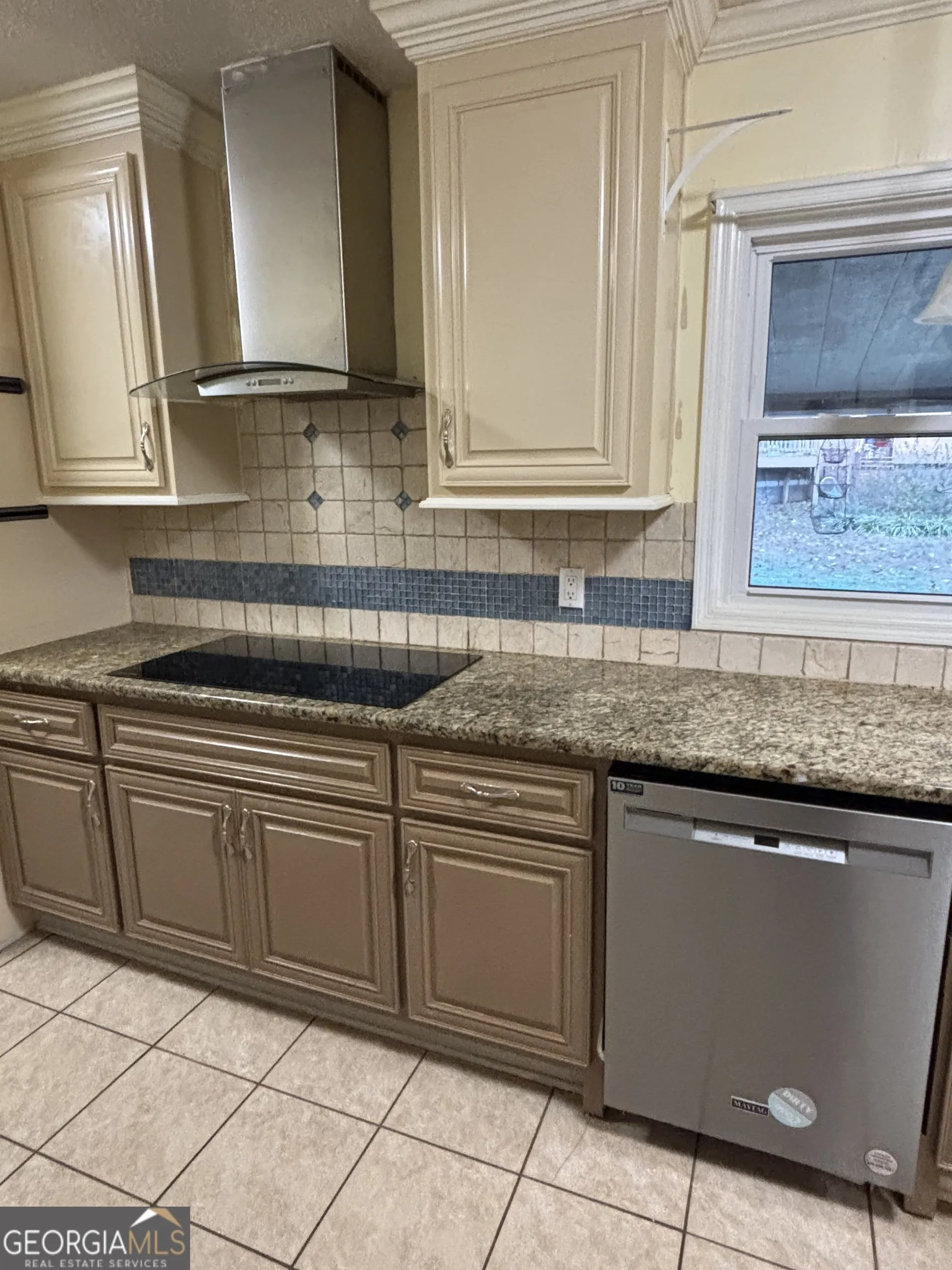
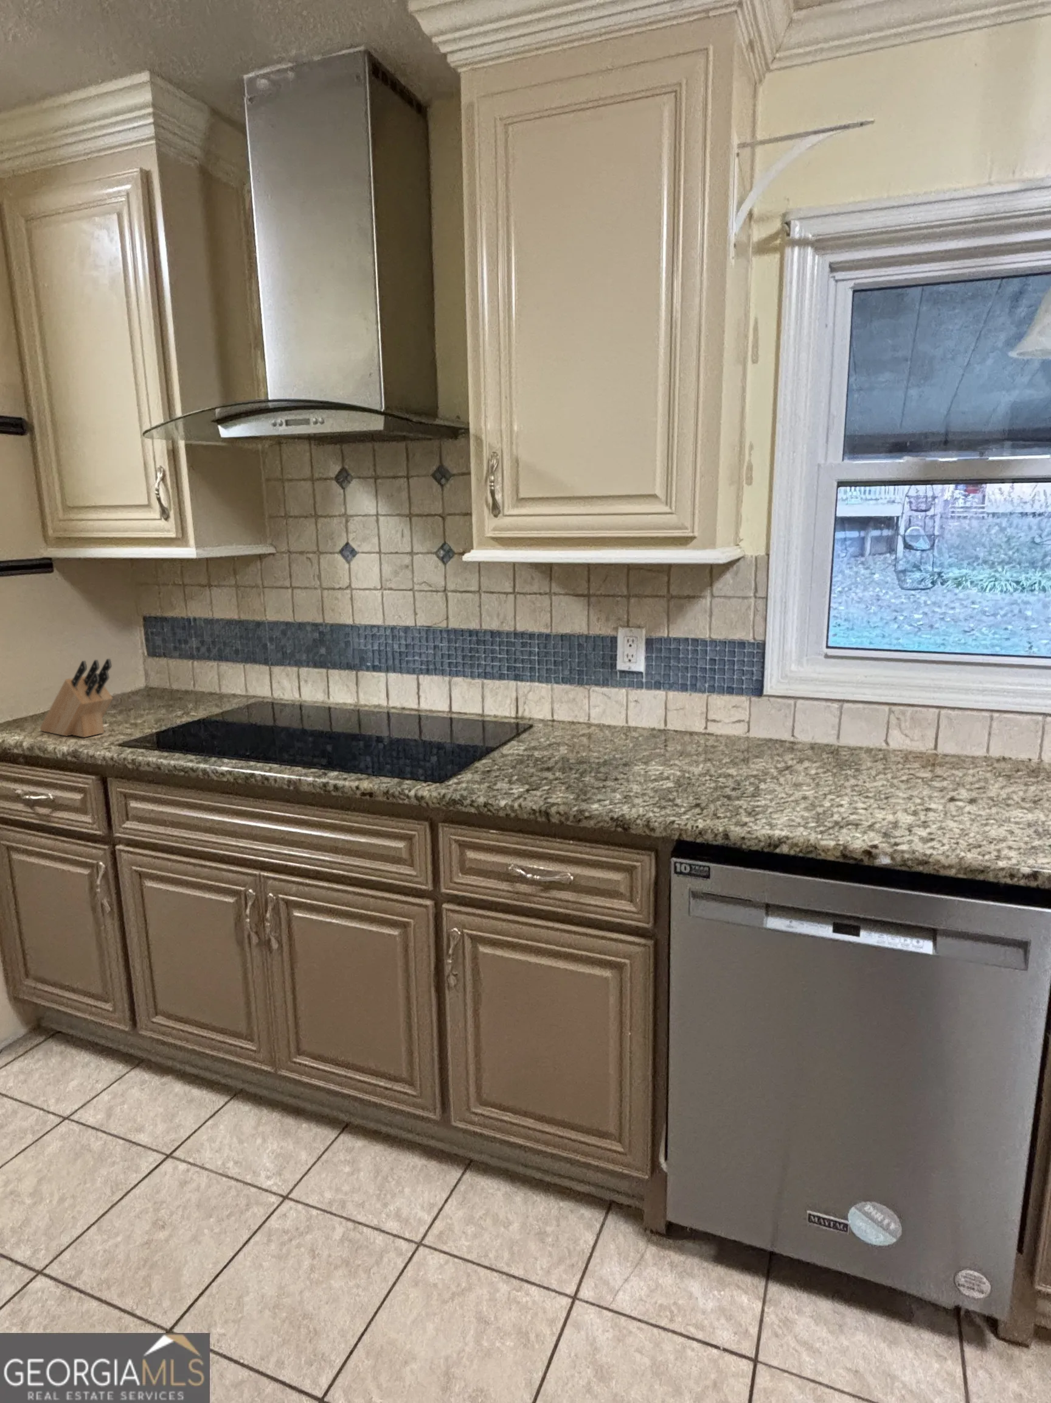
+ knife block (77, 695)
